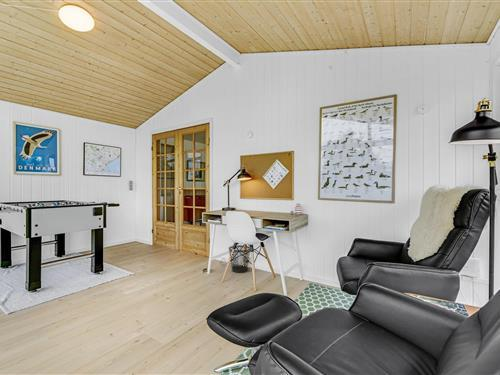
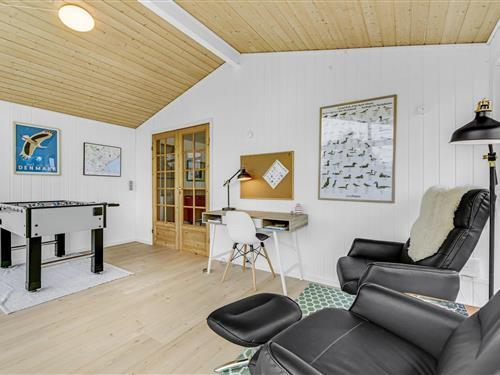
- wastebasket (240, 259)
